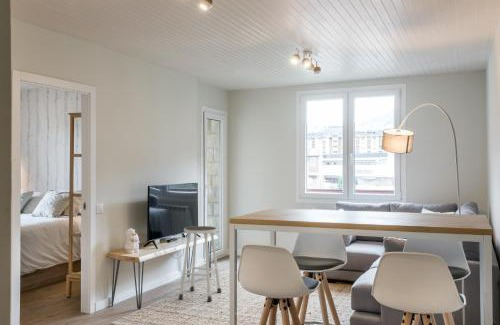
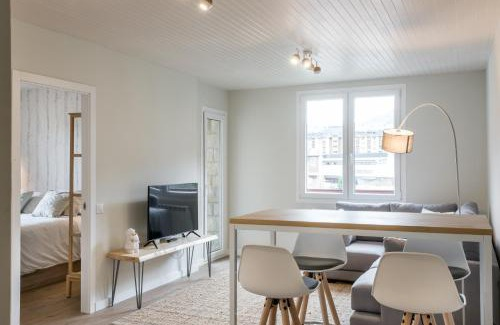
- stool (200, 267)
